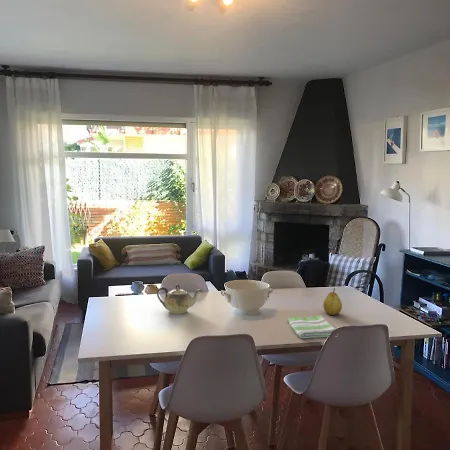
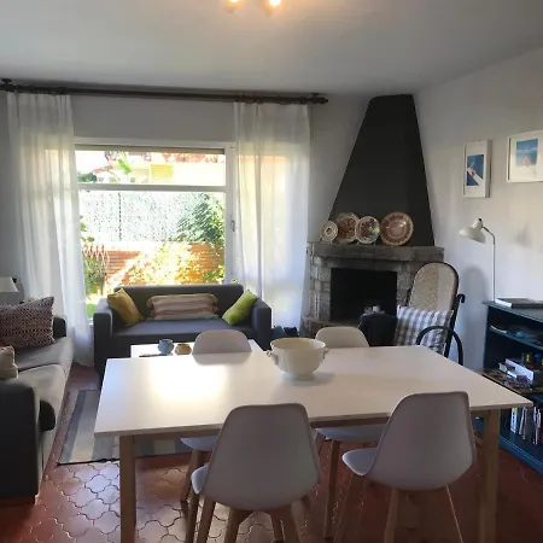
- dish towel (311, 325)
- teapot (180, 298)
- fruit (332, 301)
